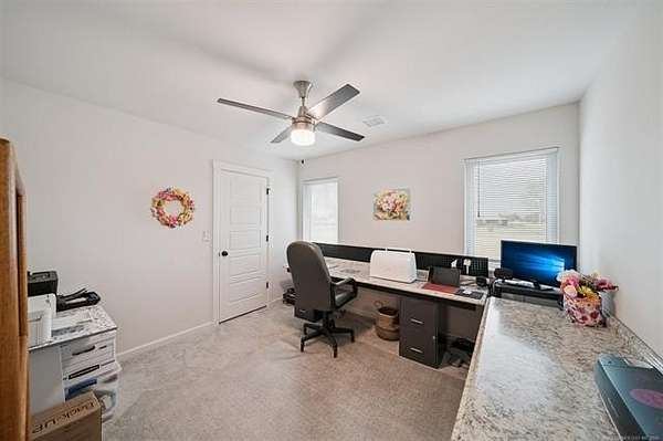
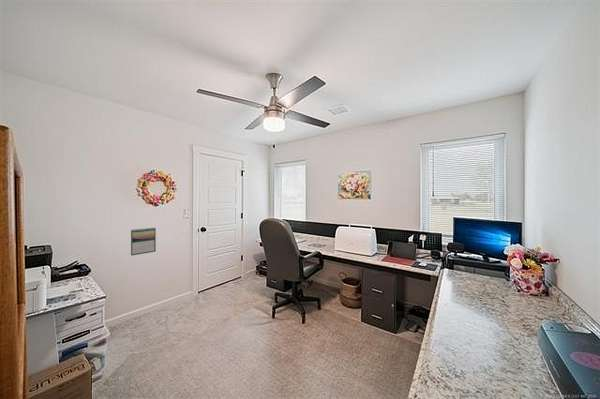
+ calendar (143, 240)
